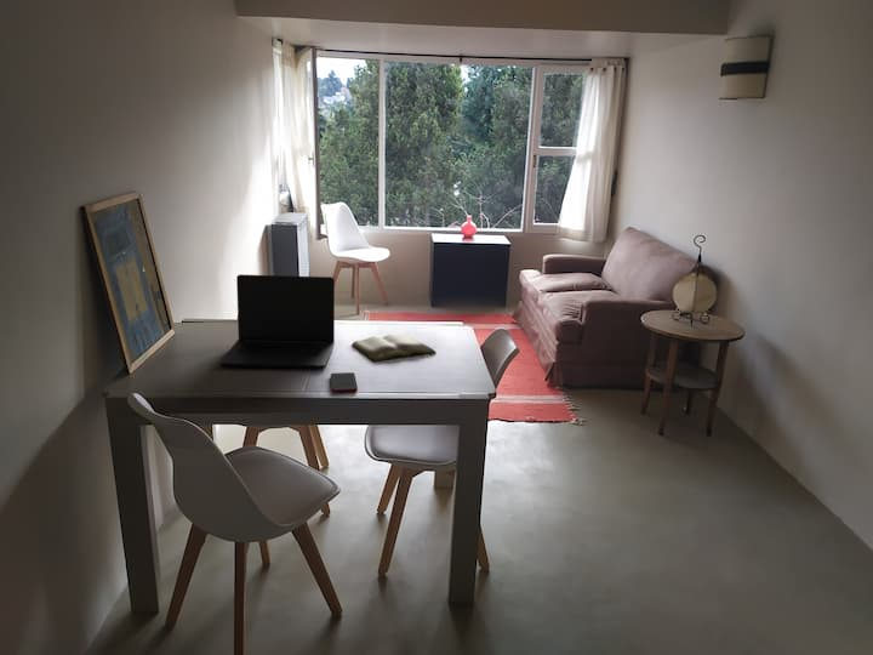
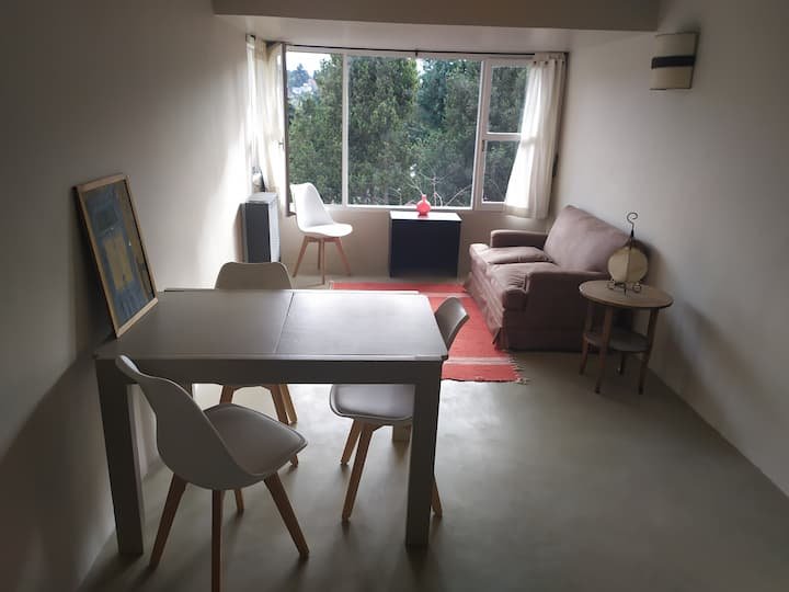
- book (393, 344)
- cell phone (343, 382)
- laptop (279, 319)
